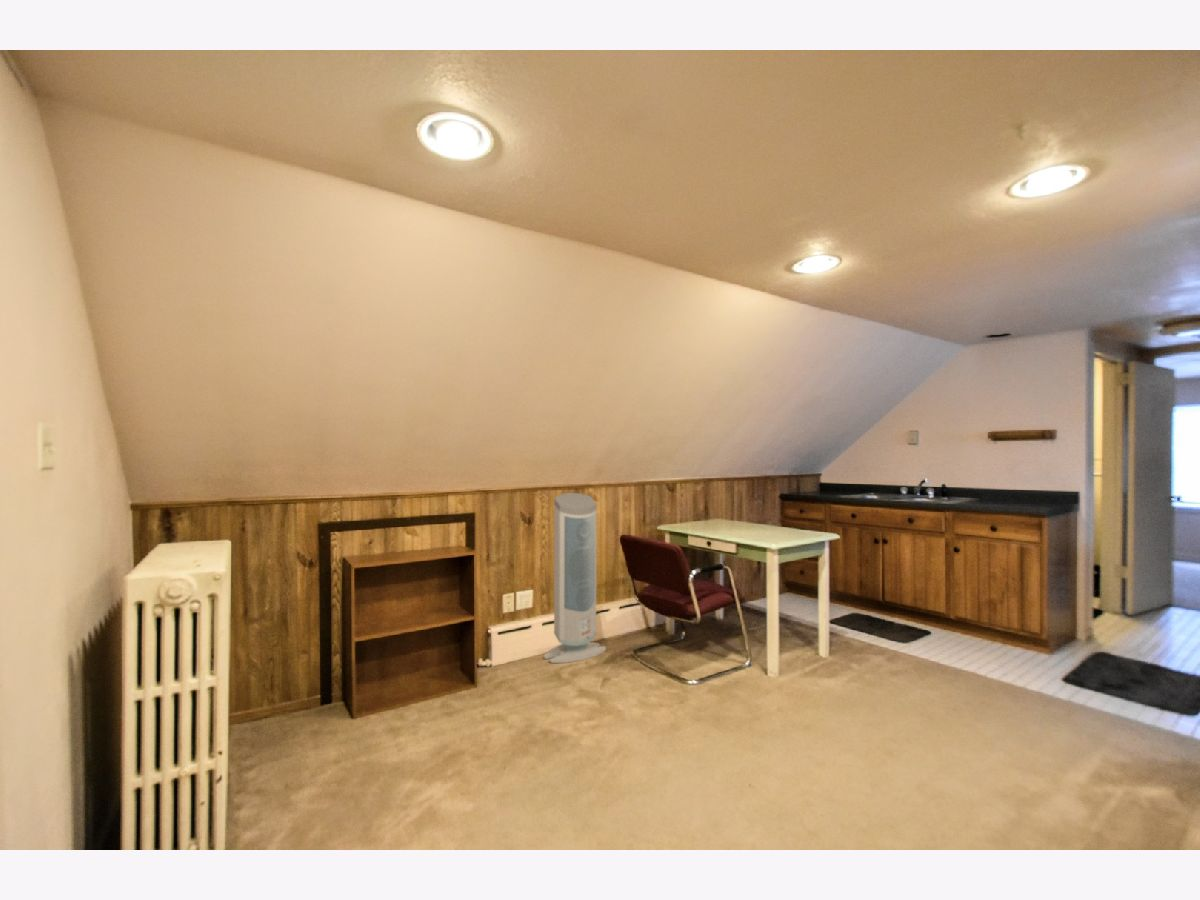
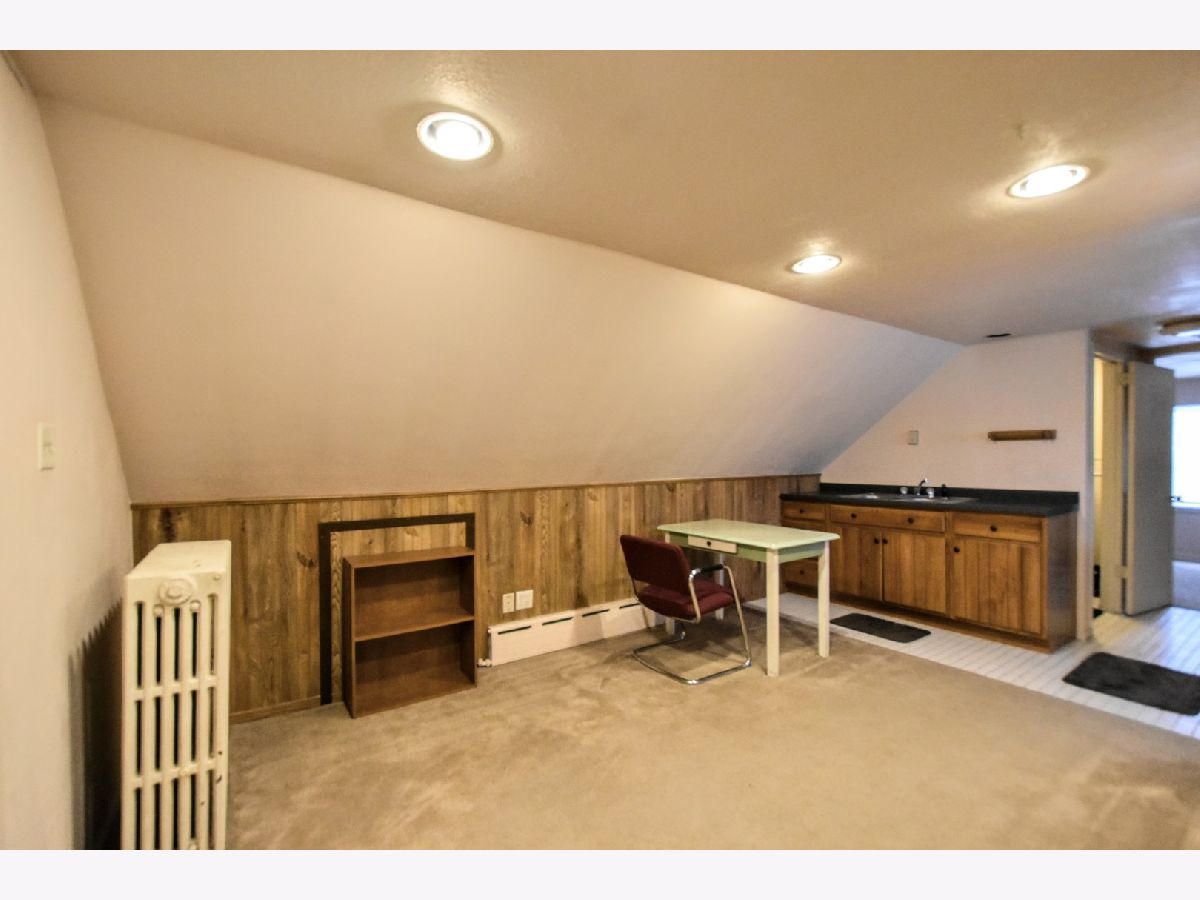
- air purifier (575, 573)
